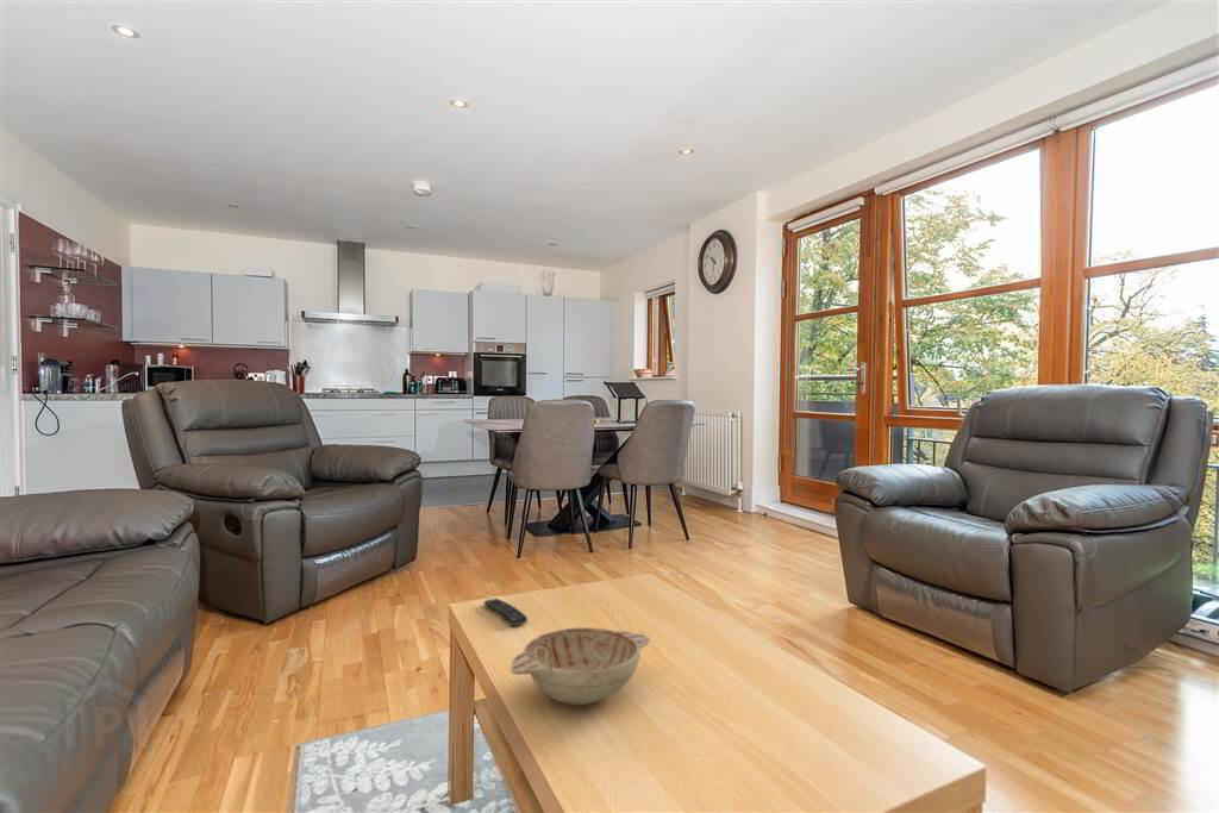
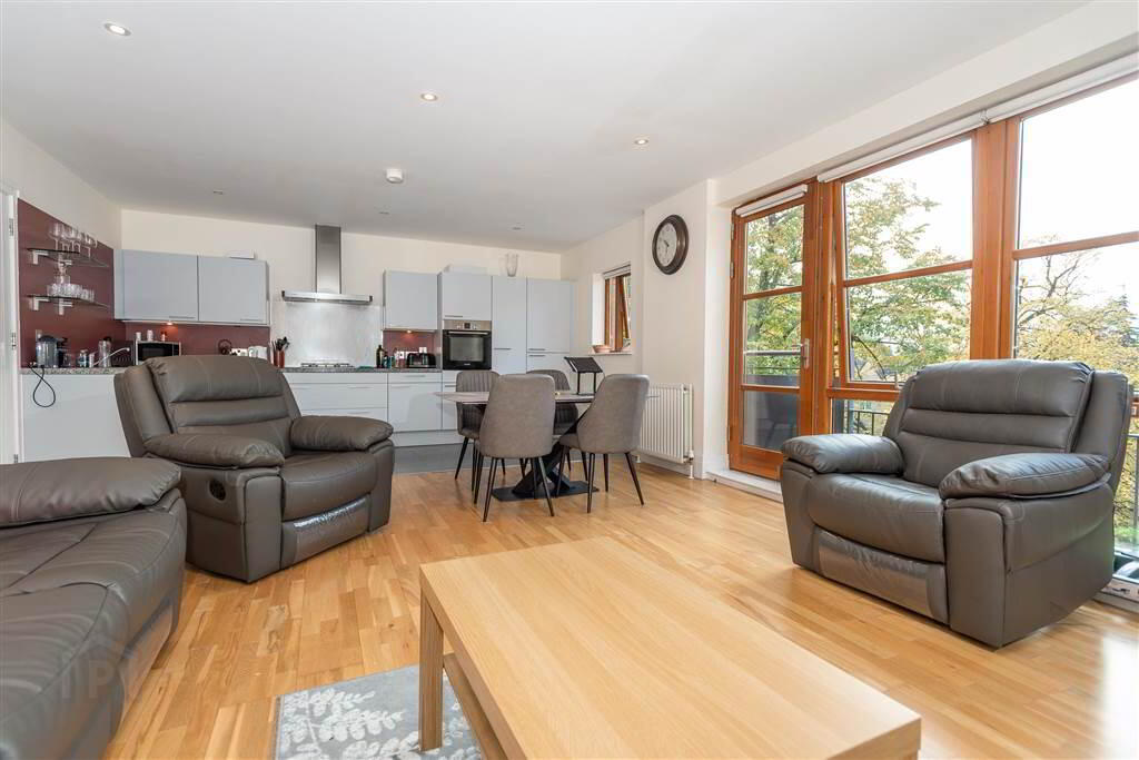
- decorative bowl (582, 668)
- remote control (502, 609)
